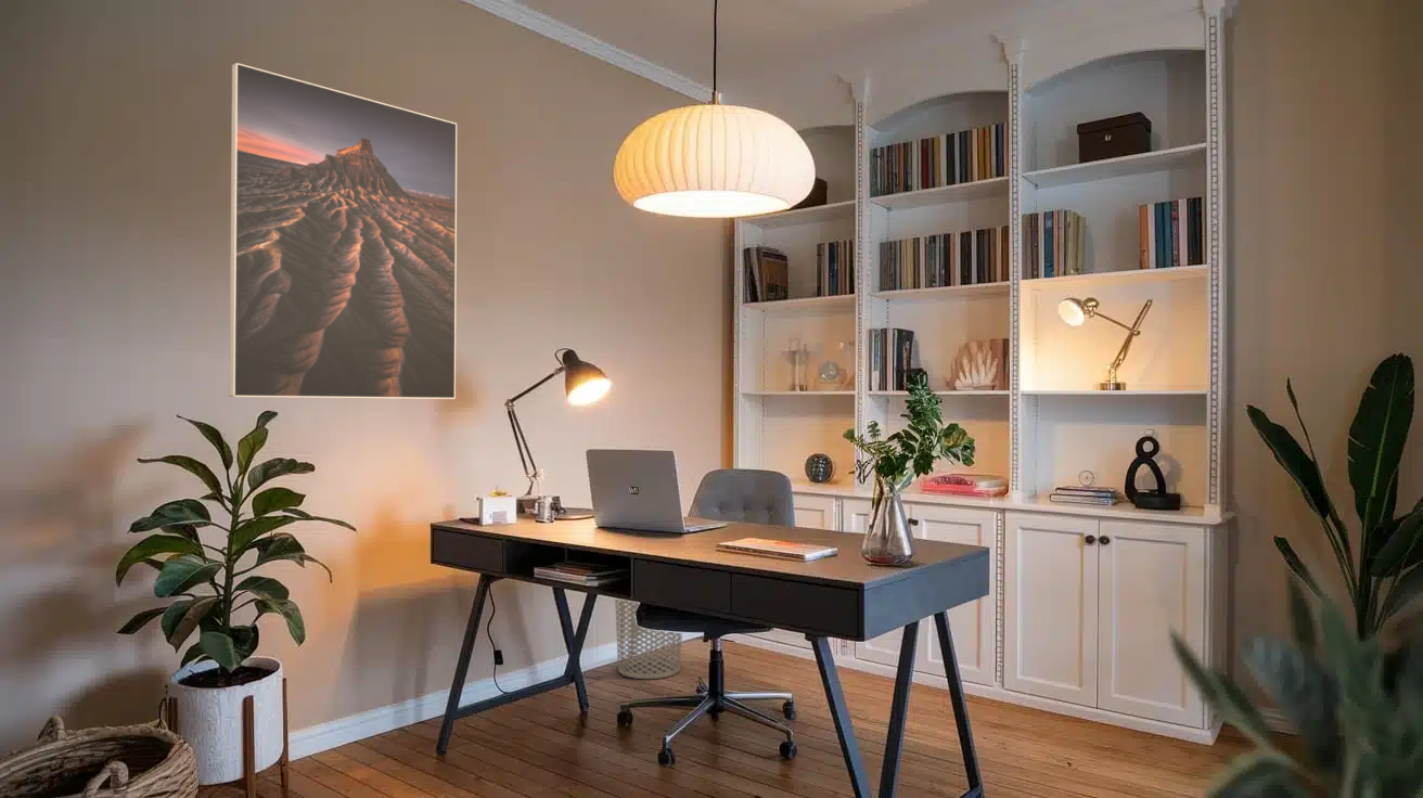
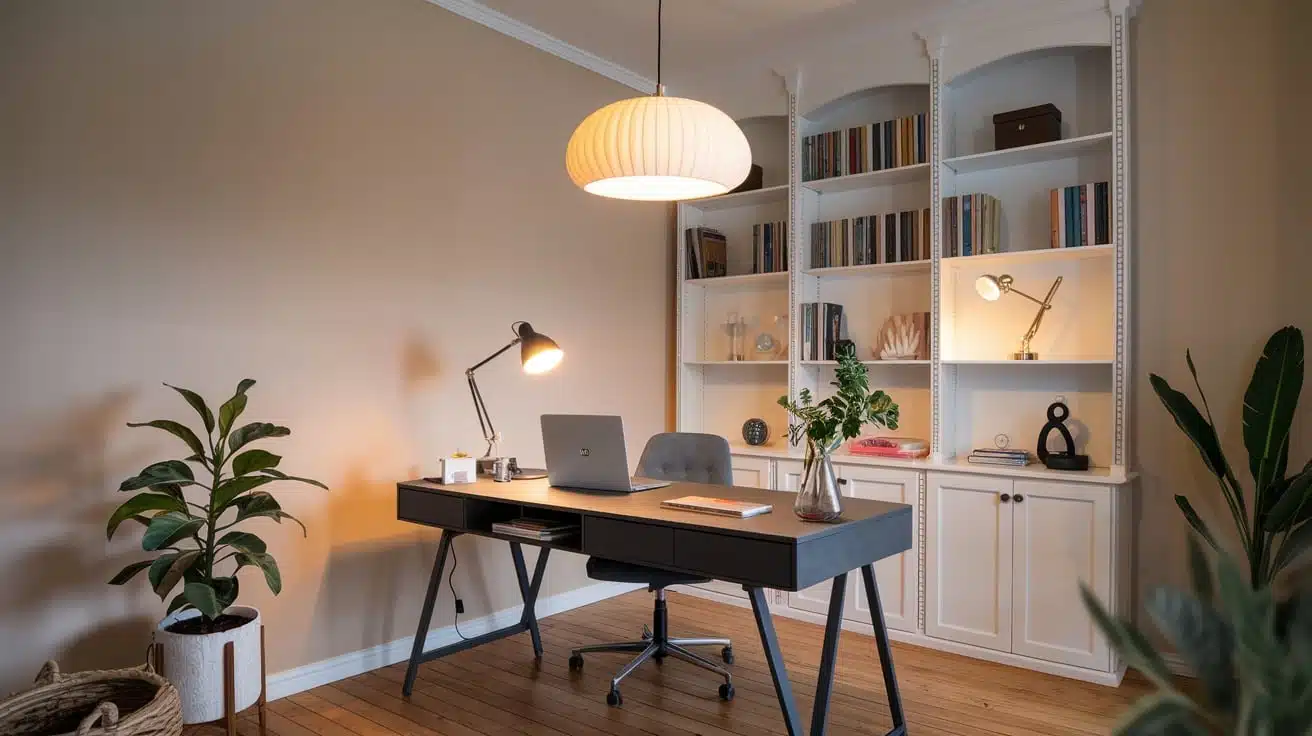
- waste bin (649, 632)
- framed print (354, 246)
